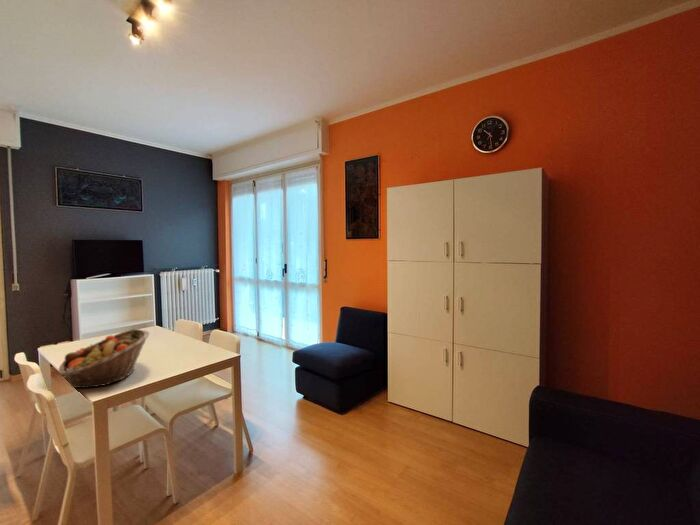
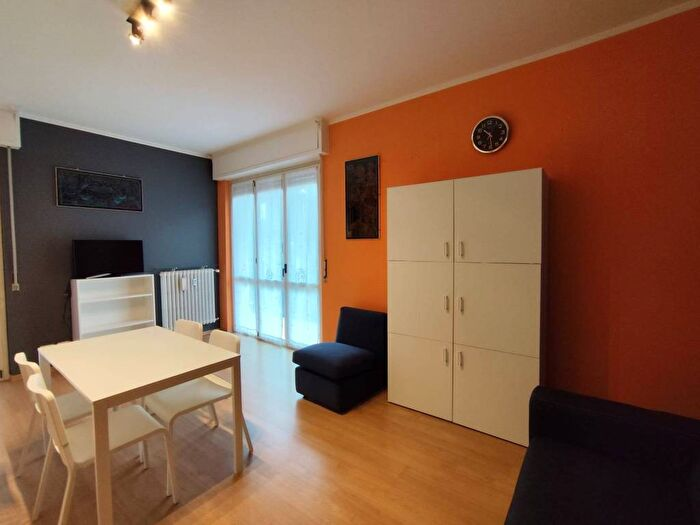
- fruit basket (106, 356)
